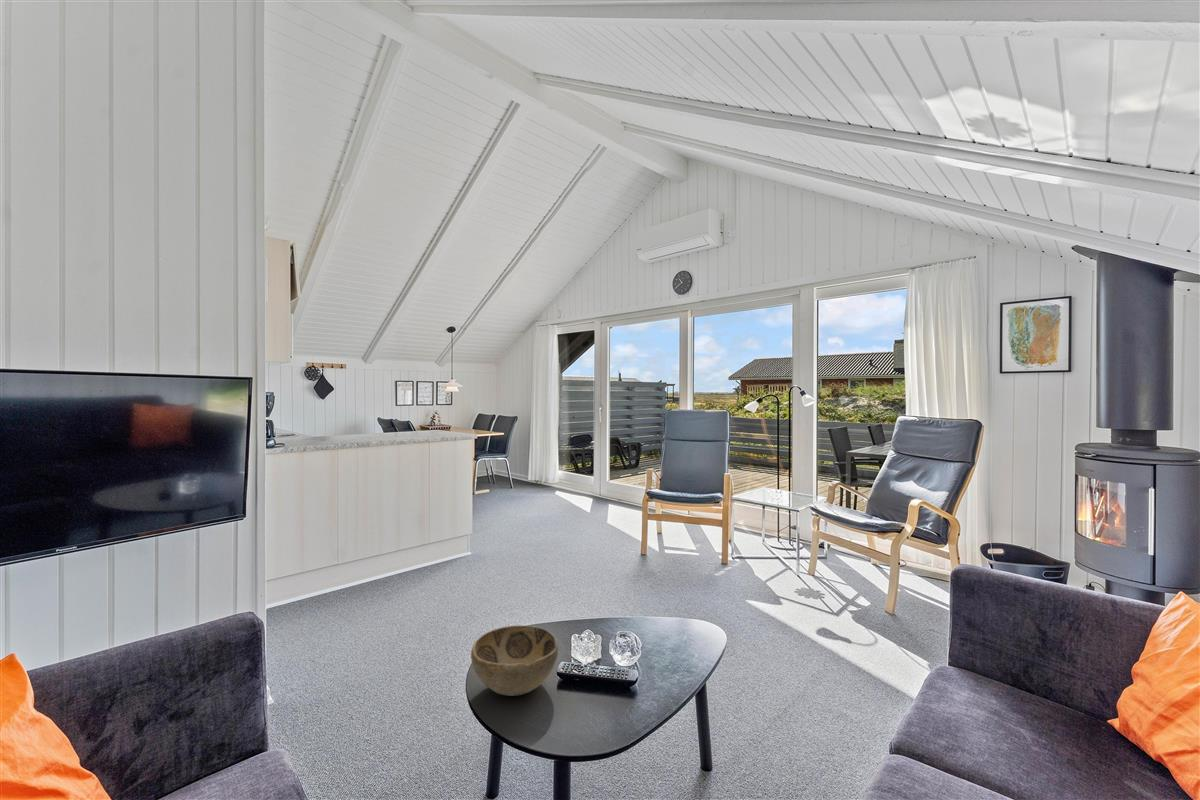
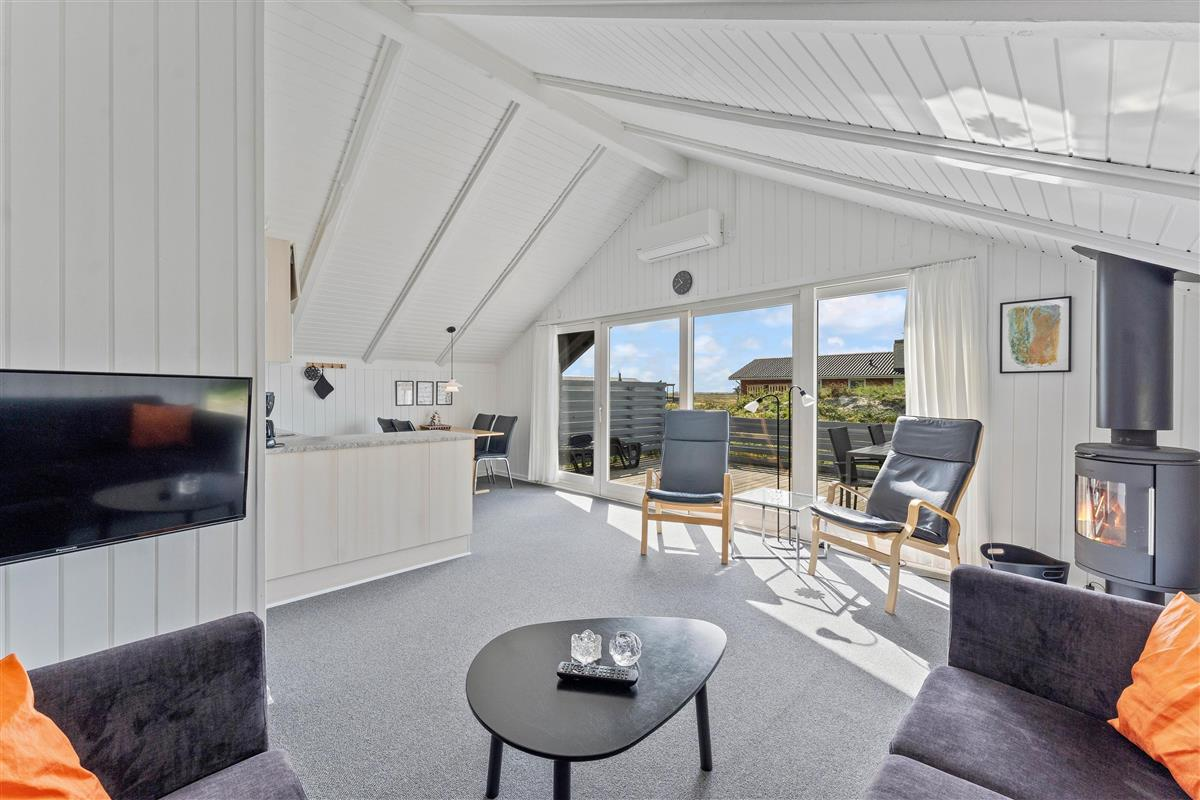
- decorative bowl (514, 664)
